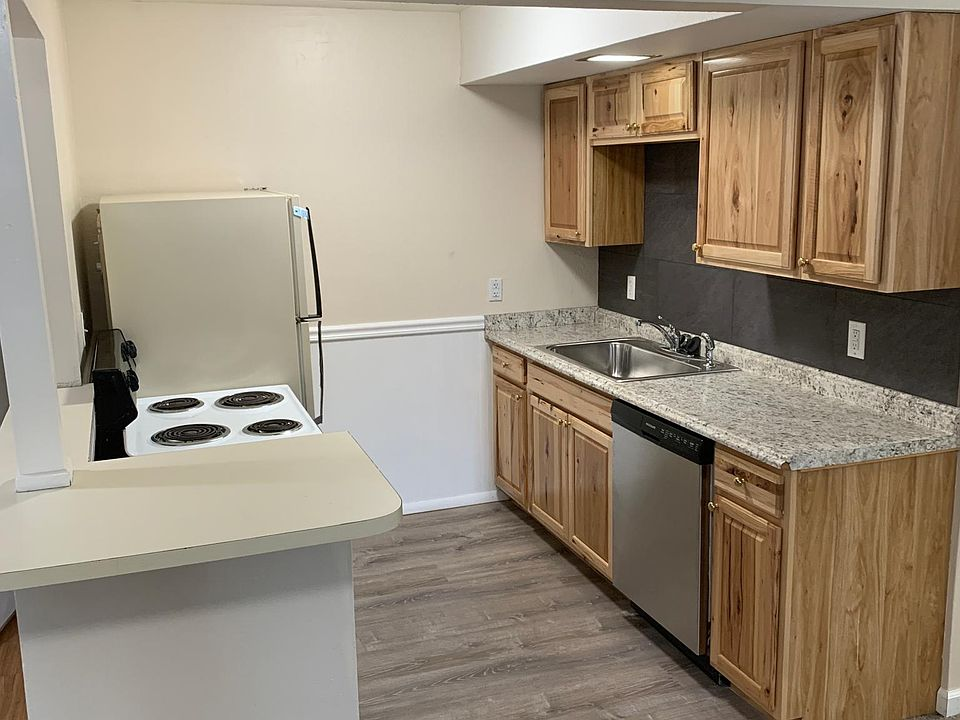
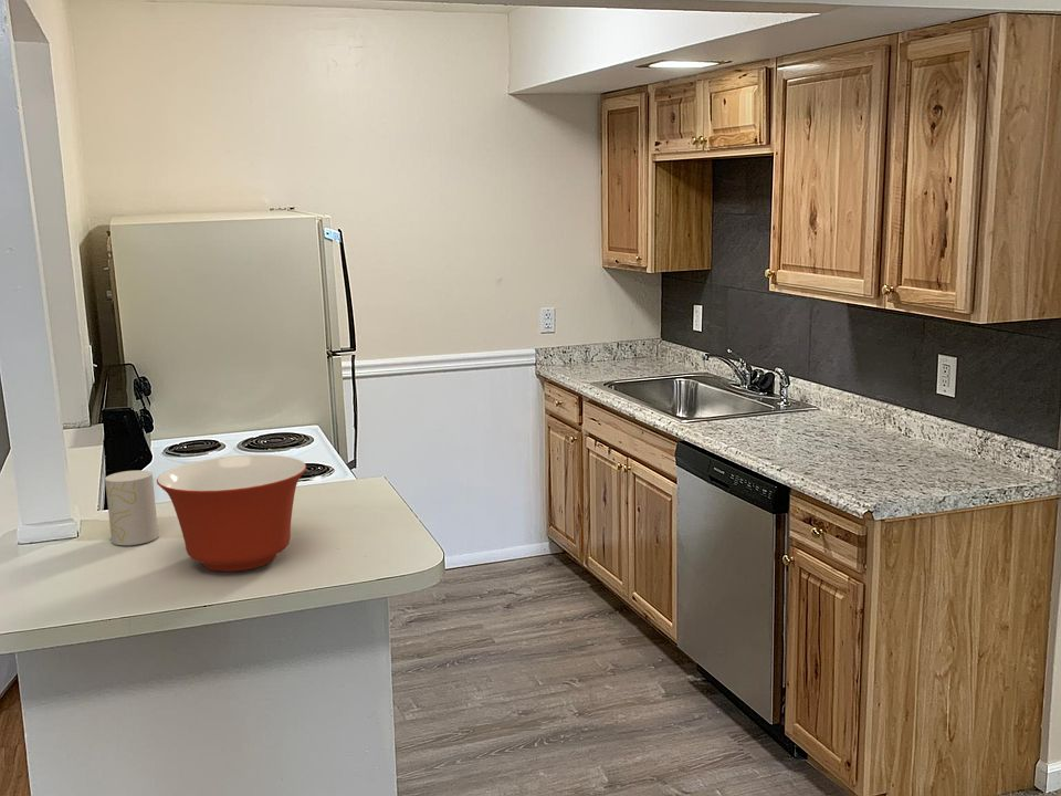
+ cup (132, 506)
+ mixing bowl (237, 515)
